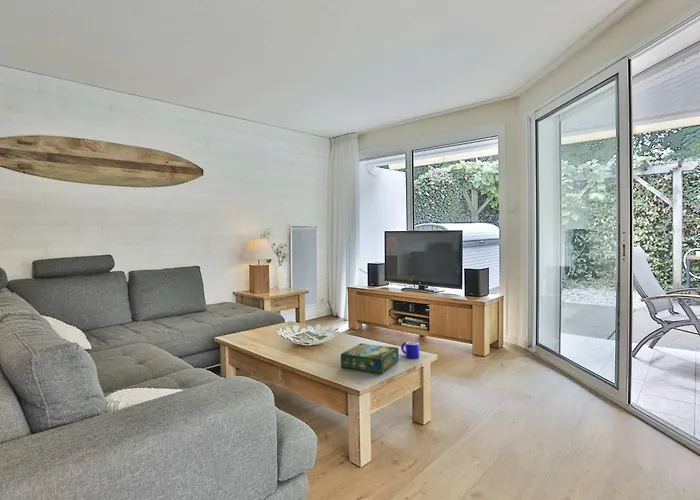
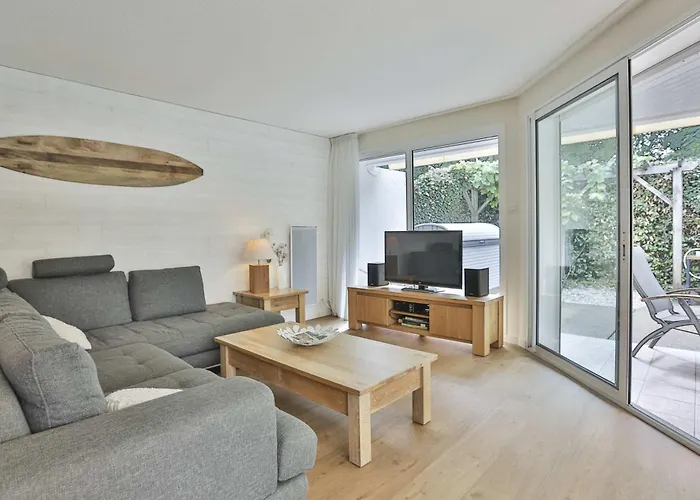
- mug (409, 349)
- board game (370, 357)
